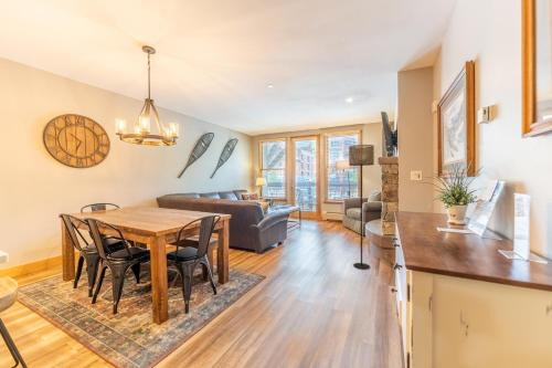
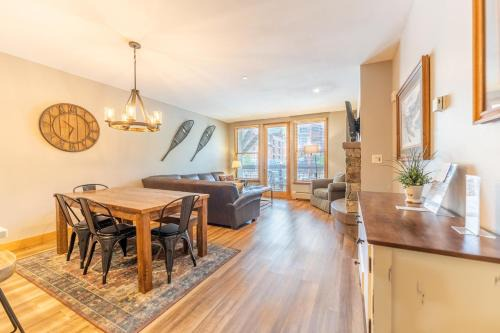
- floor lamp (361, 206)
